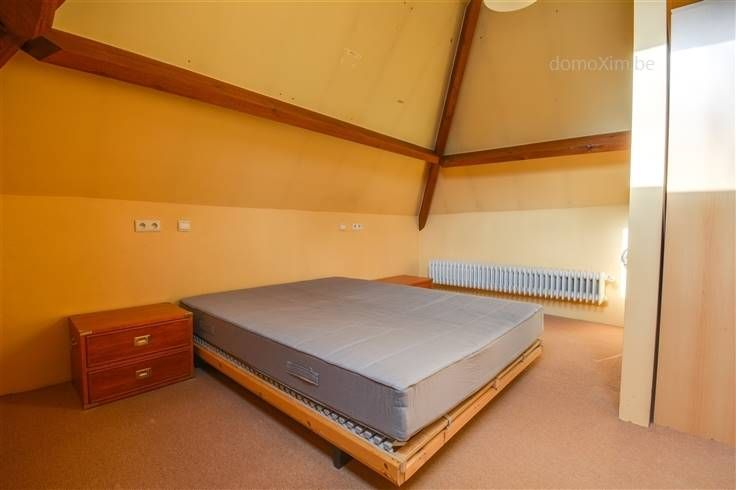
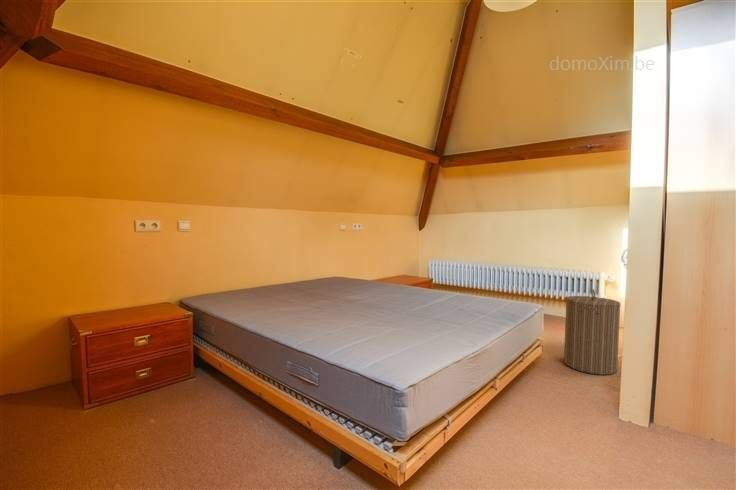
+ laundry hamper (591, 327)
